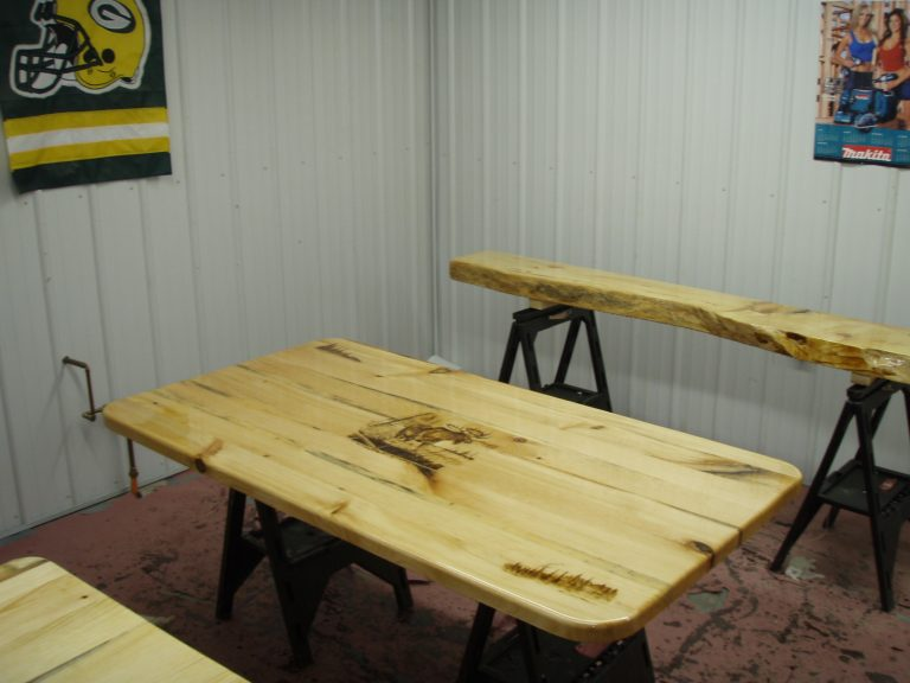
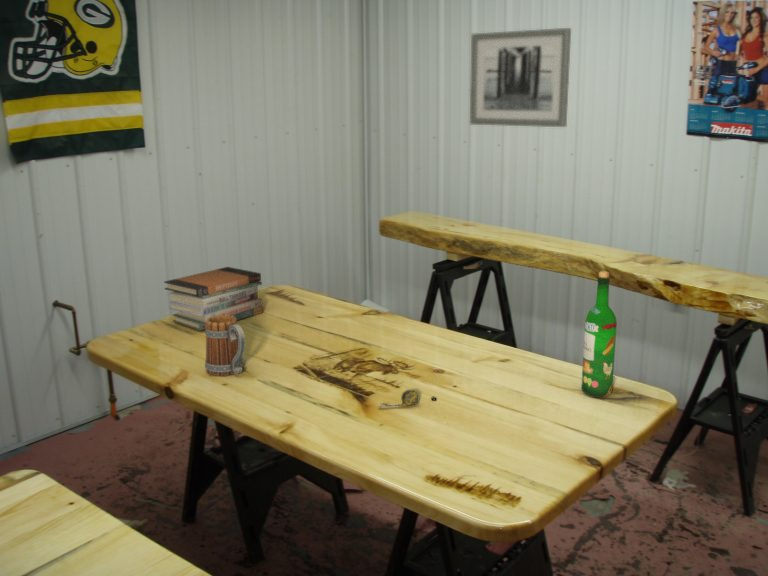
+ mug (227, 346)
+ wall art (517, 79)
+ book stack (215, 297)
+ wine bottle (600, 332)
+ tape measure (408, 395)
